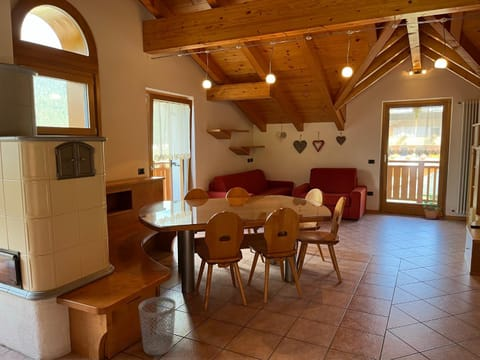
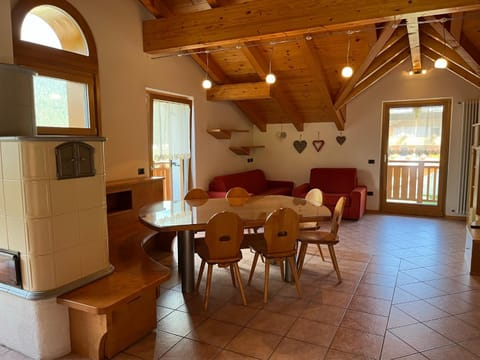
- wastebasket (157, 325)
- potted plant (432, 209)
